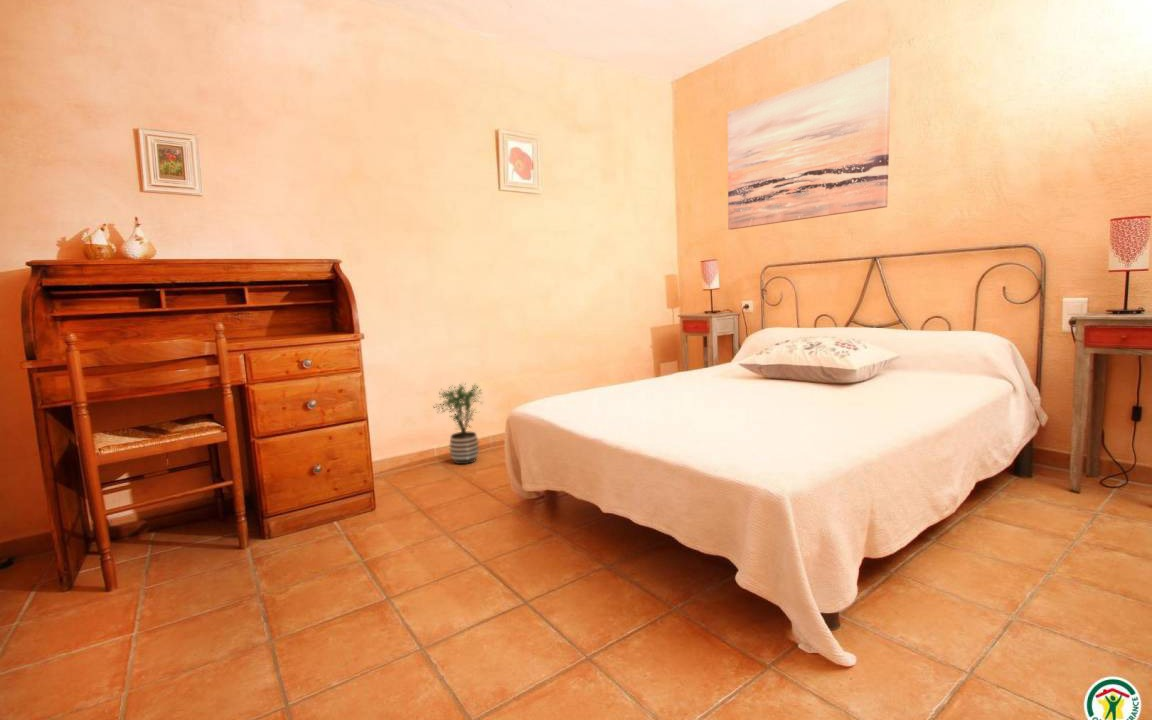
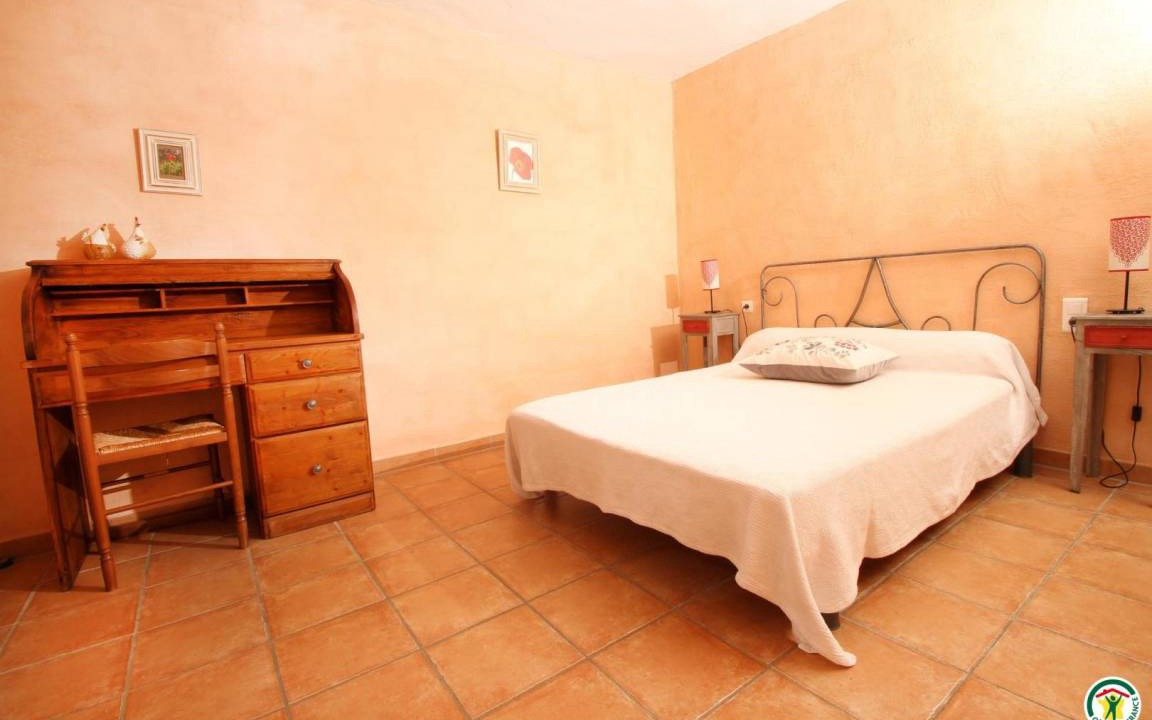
- potted plant (461, 423)
- wall art (799, 154)
